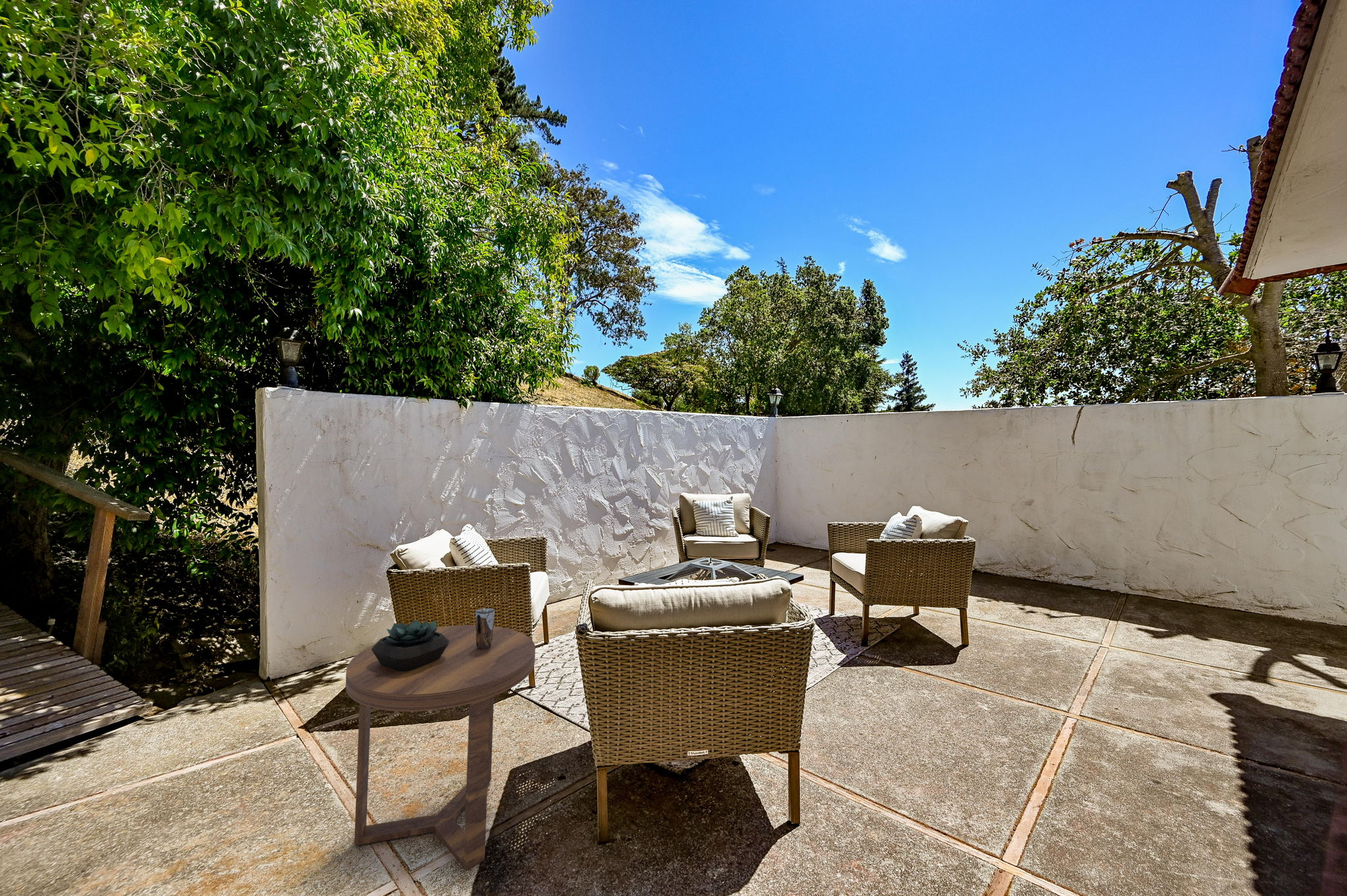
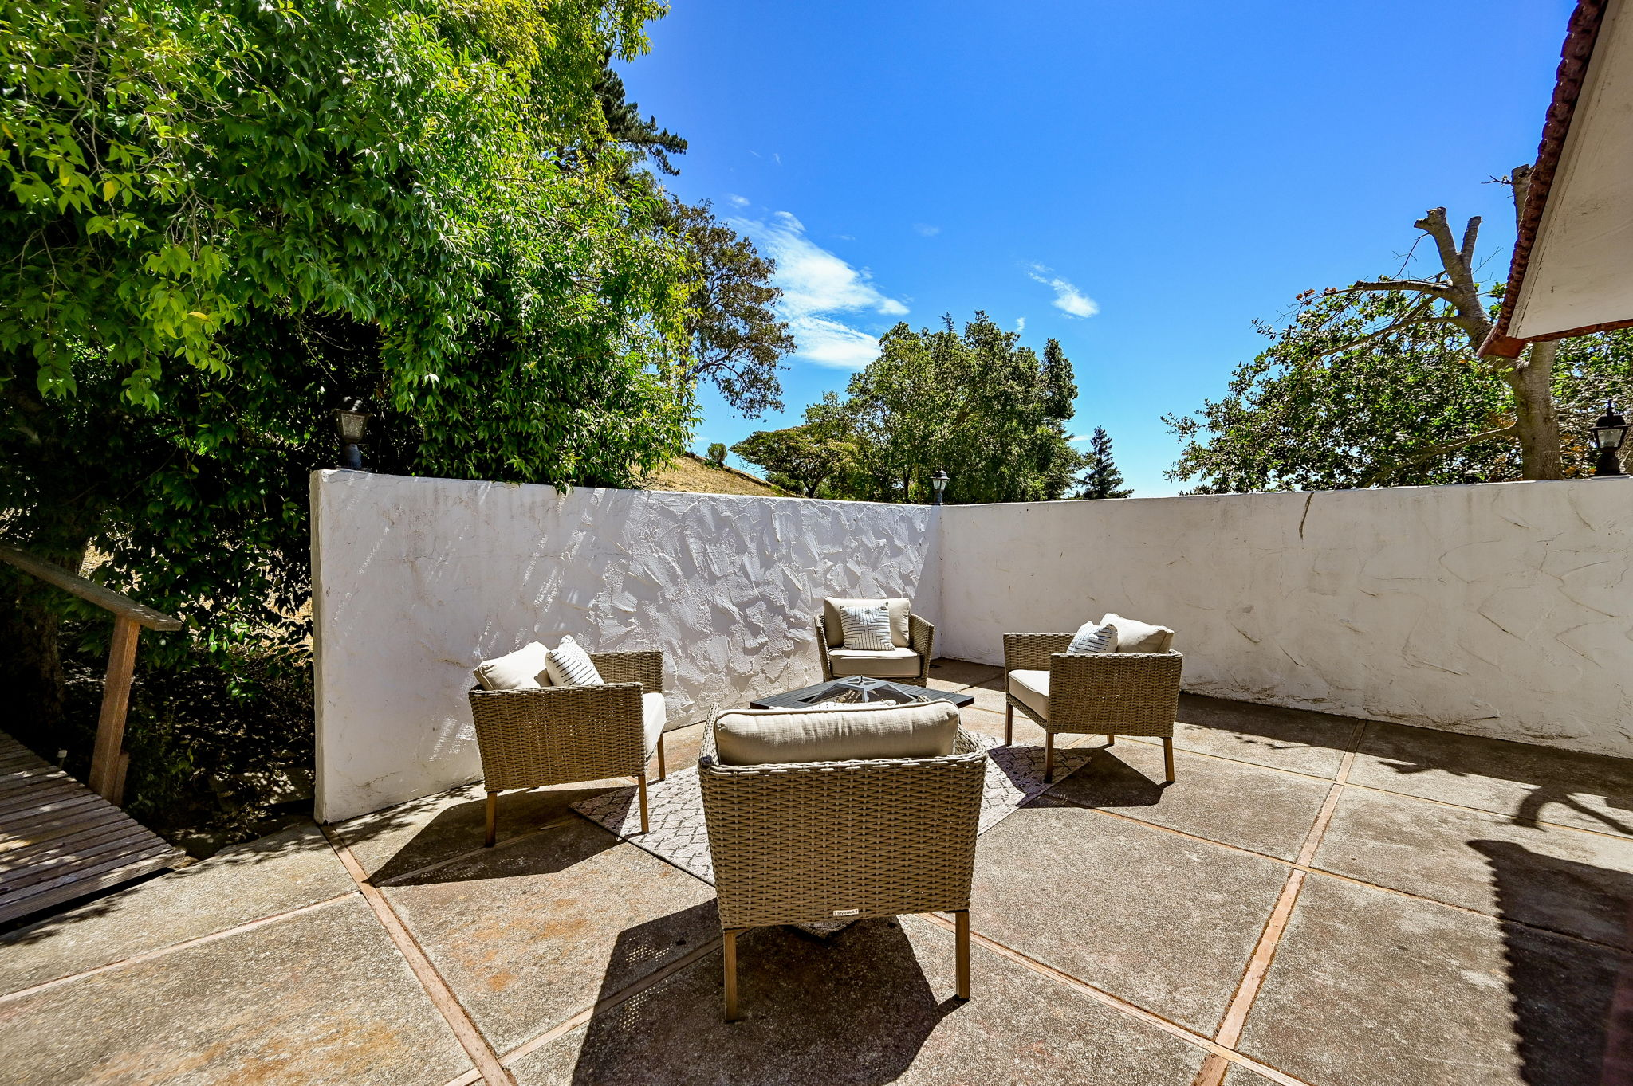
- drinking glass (484, 628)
- side table (468, 744)
- succulent plant (411, 642)
